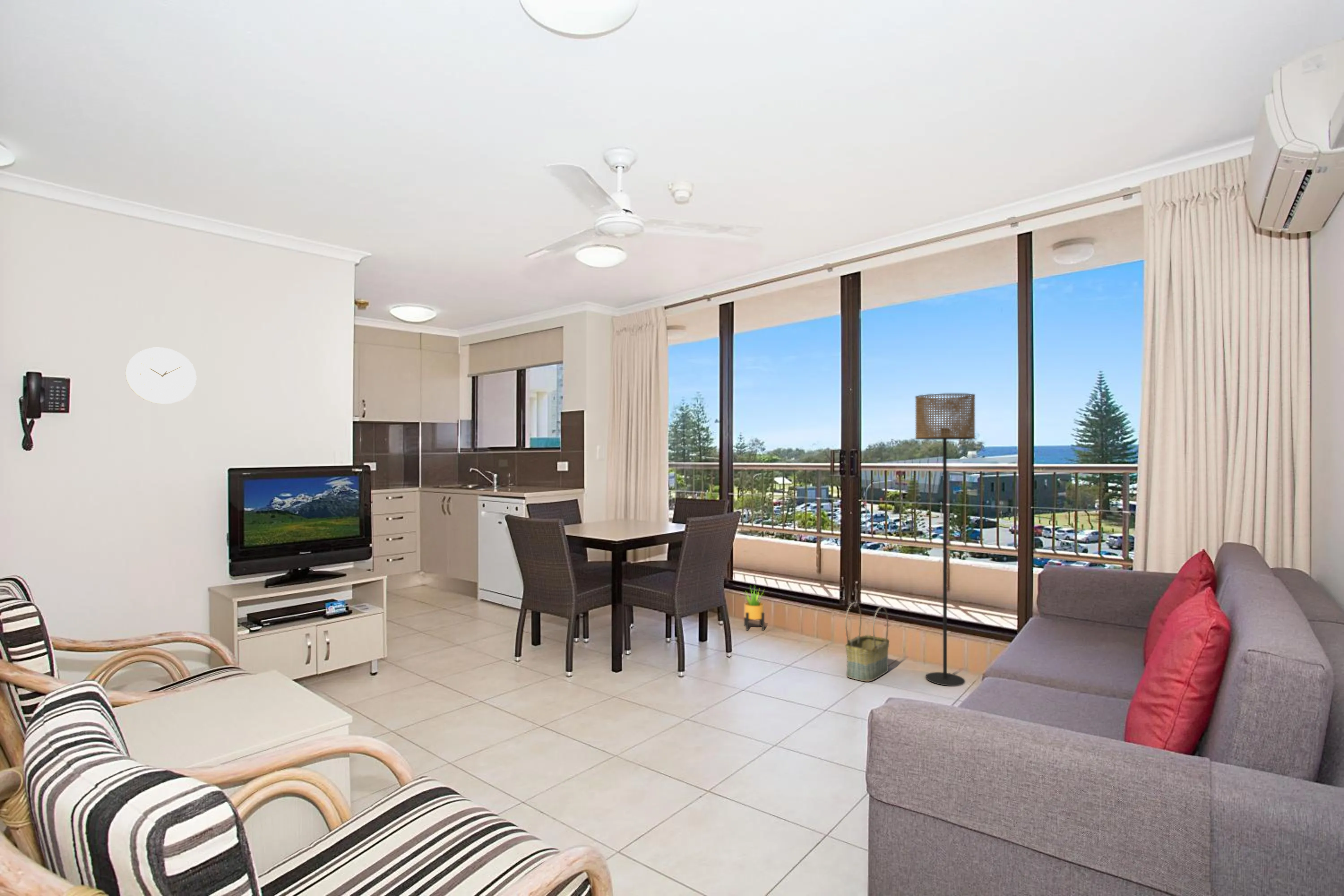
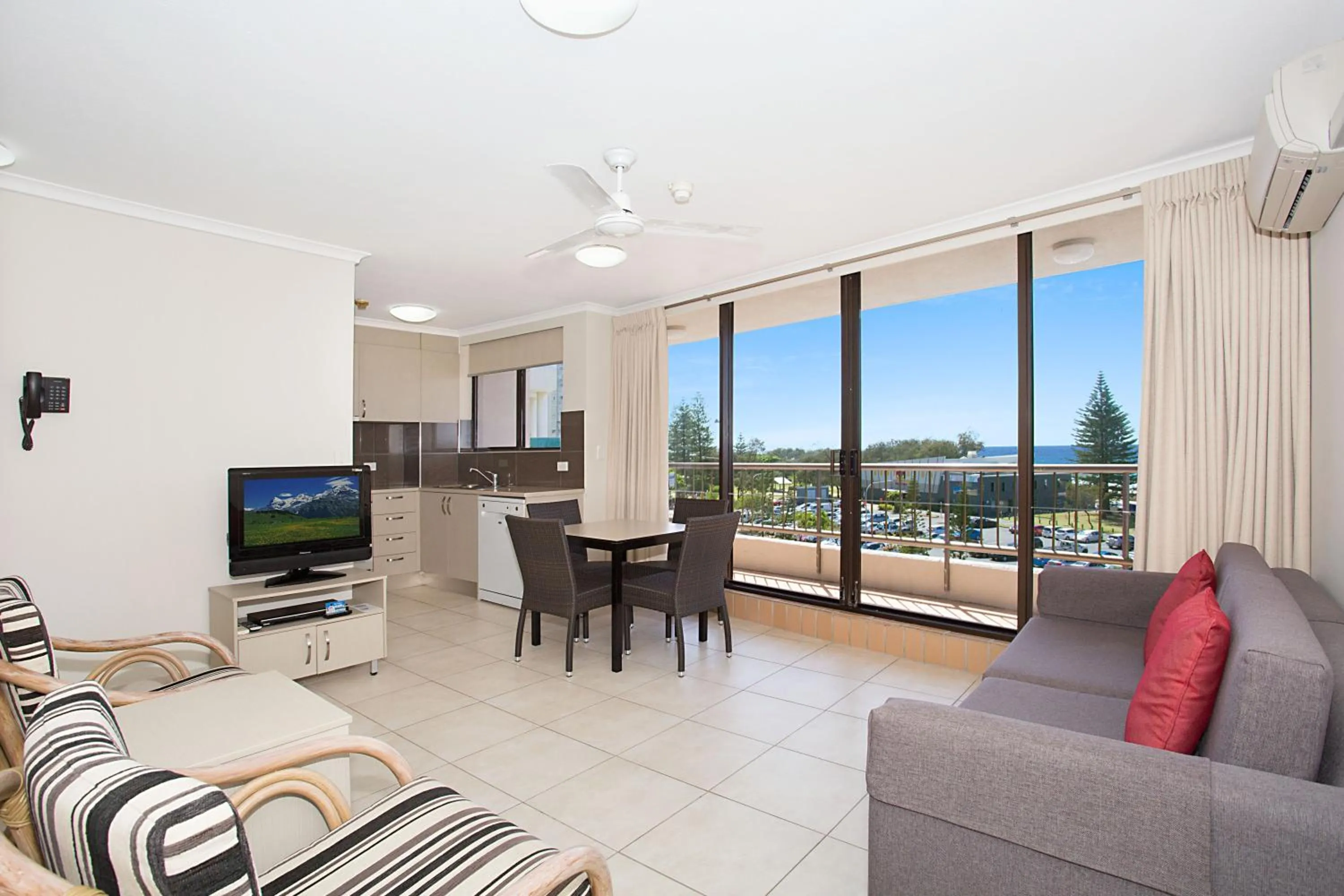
- wall clock (162, 375)
- floor lamp (945, 537)
- basket (867, 639)
- potted plant (754, 607)
